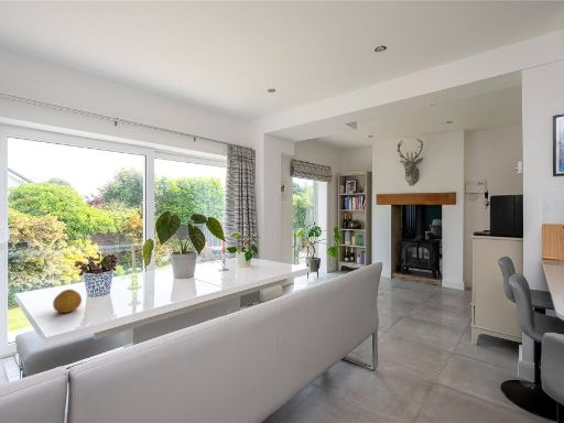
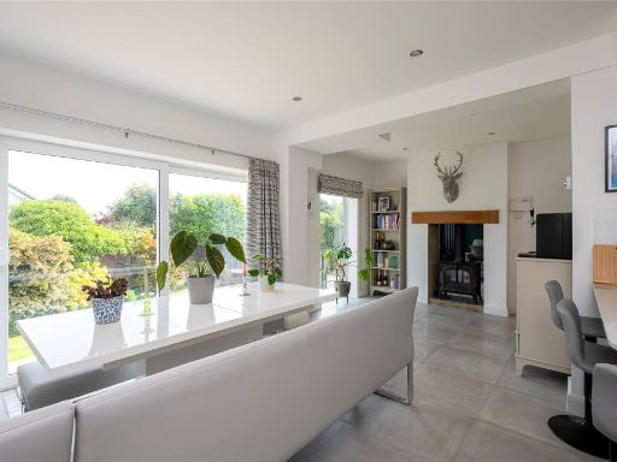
- fruit (67, 300)
